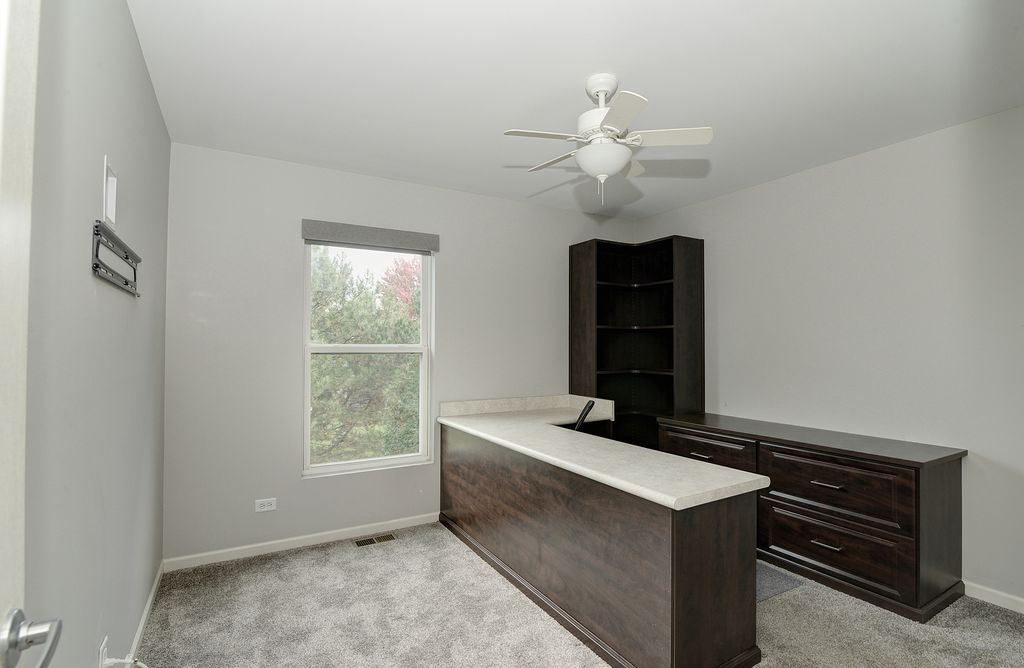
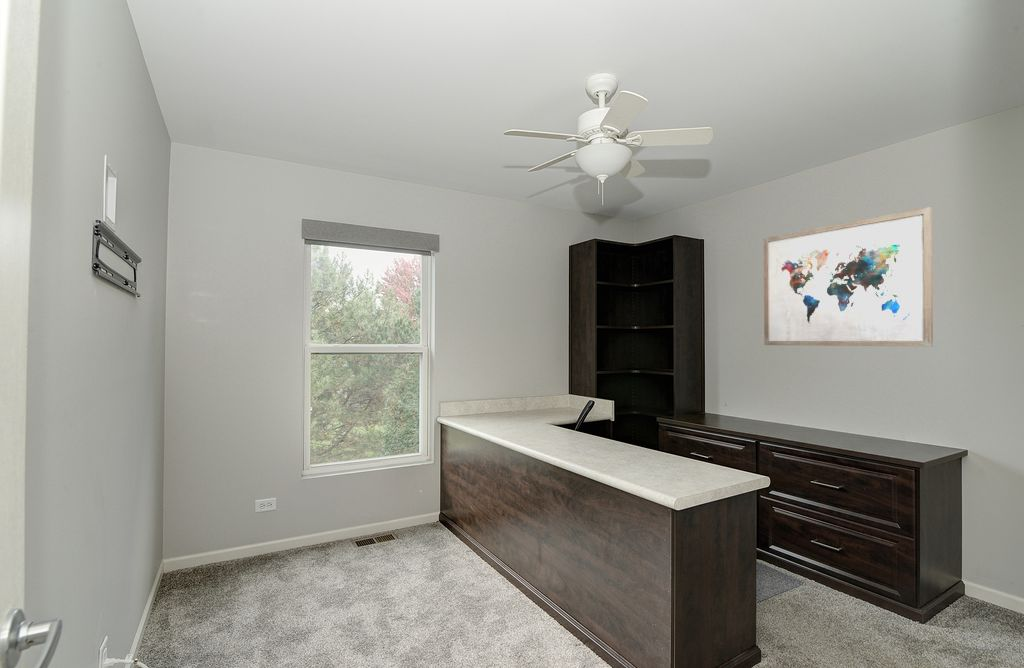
+ wall art (837, 285)
